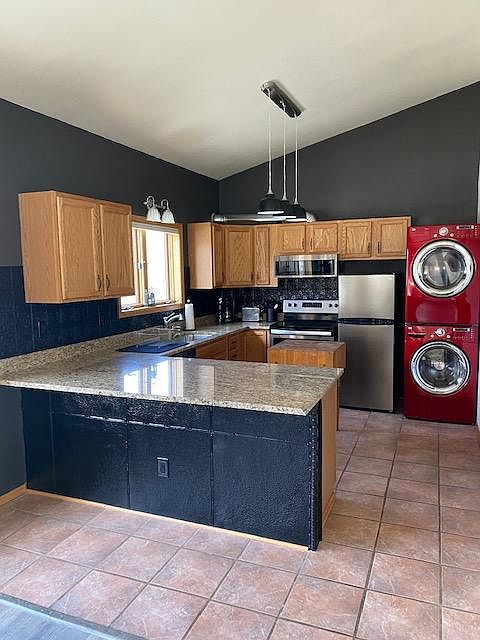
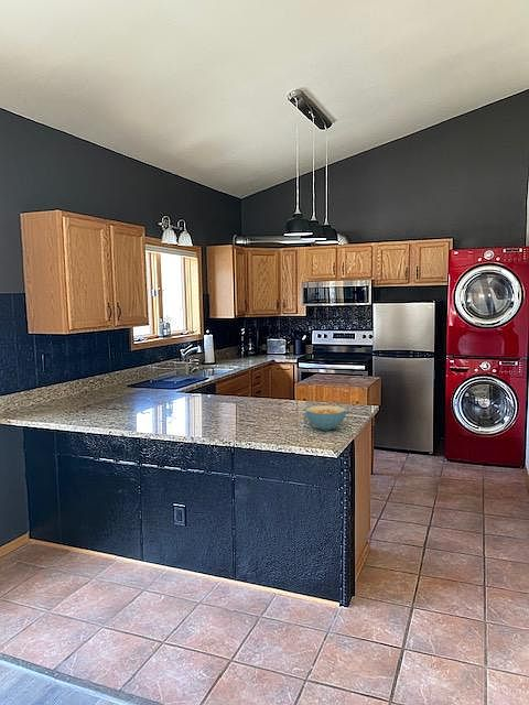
+ cereal bowl (325, 419)
